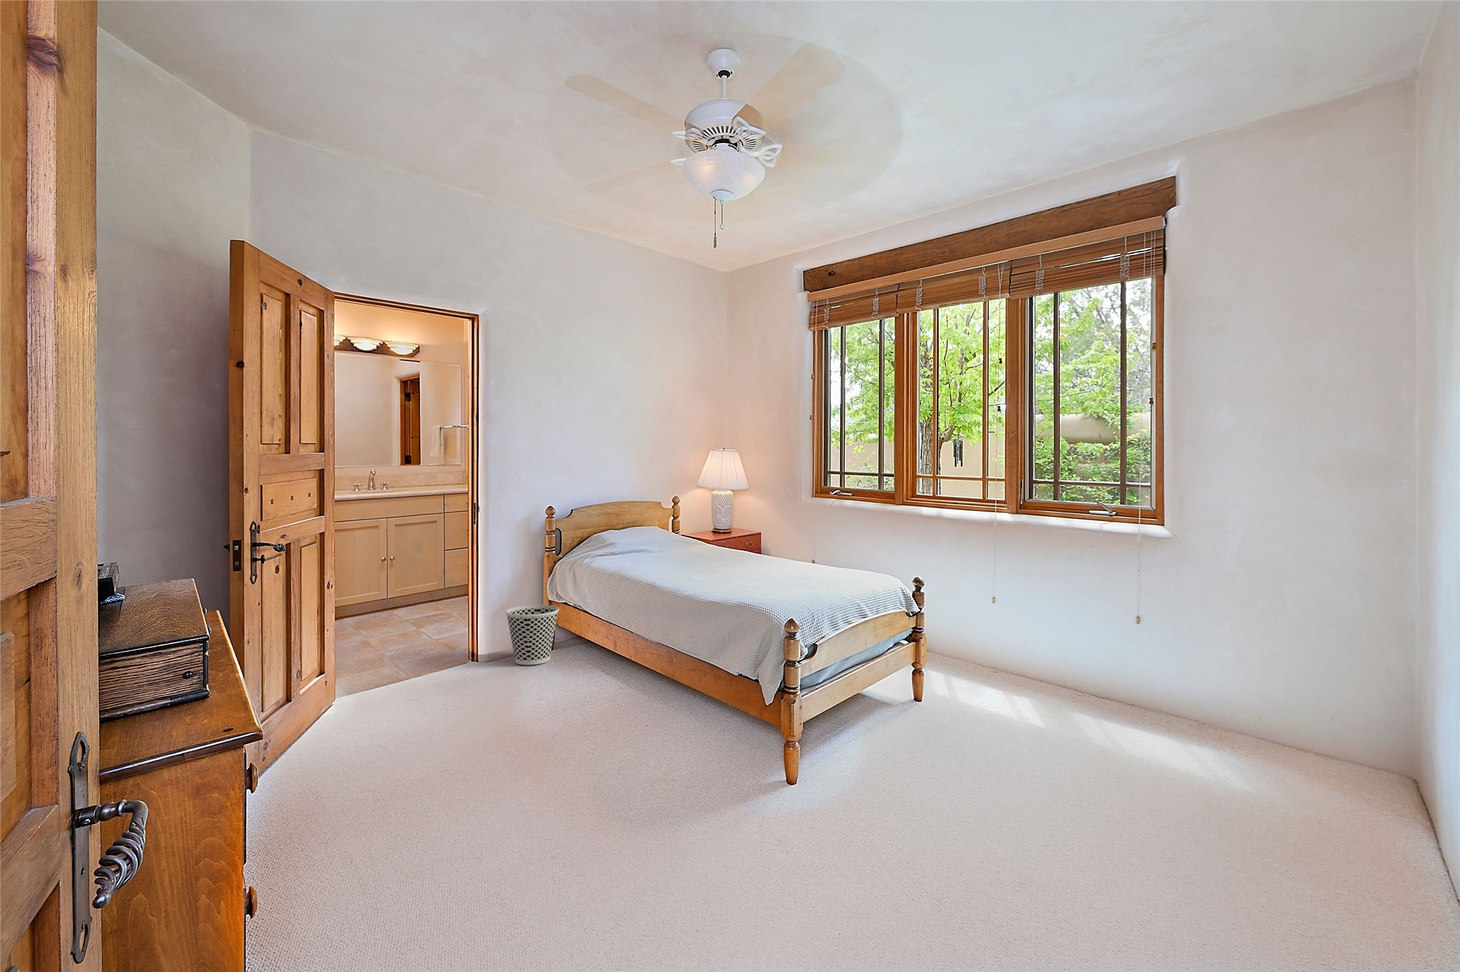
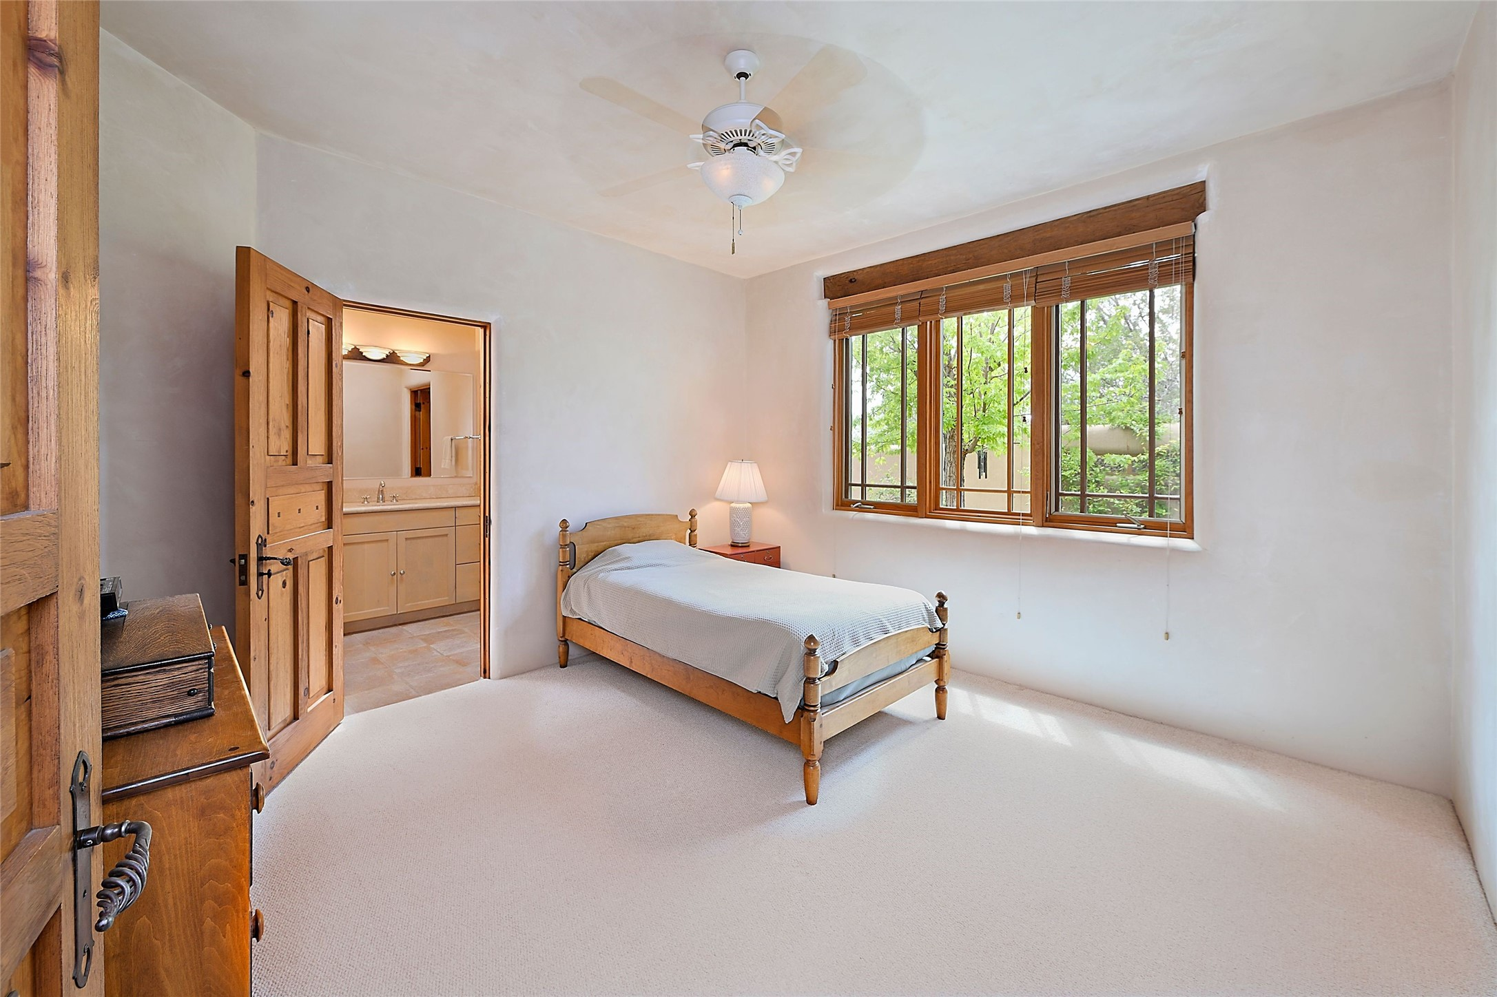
- wastebasket (532, 635)
